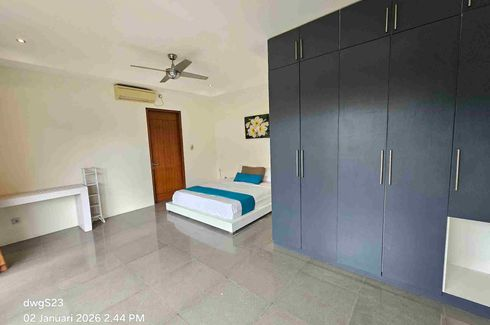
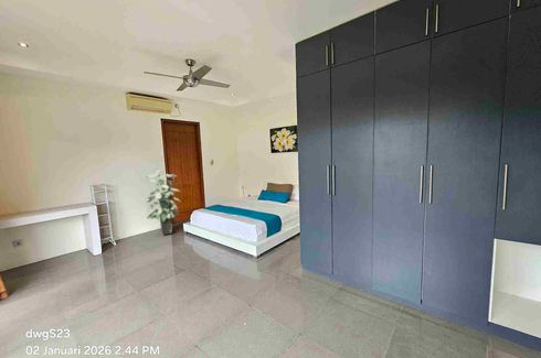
+ indoor plant (162, 202)
